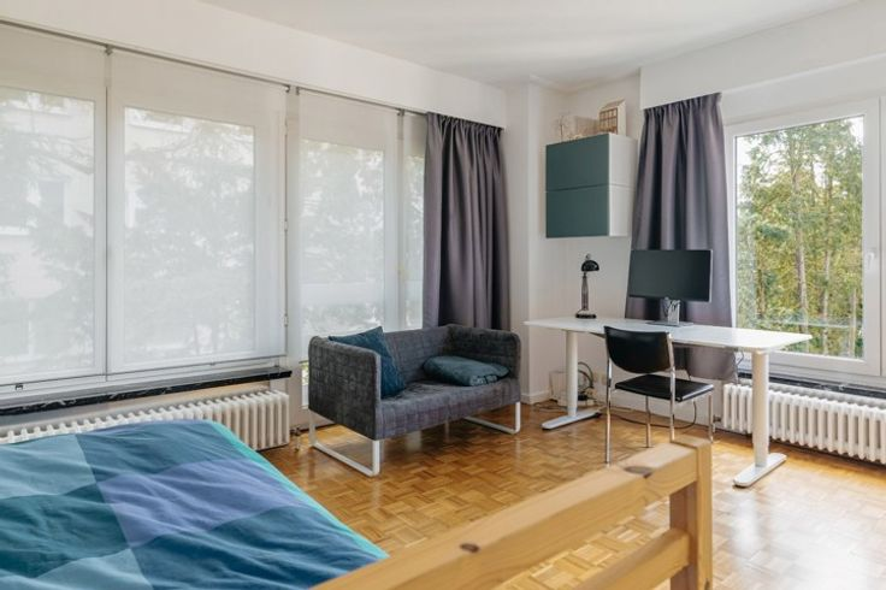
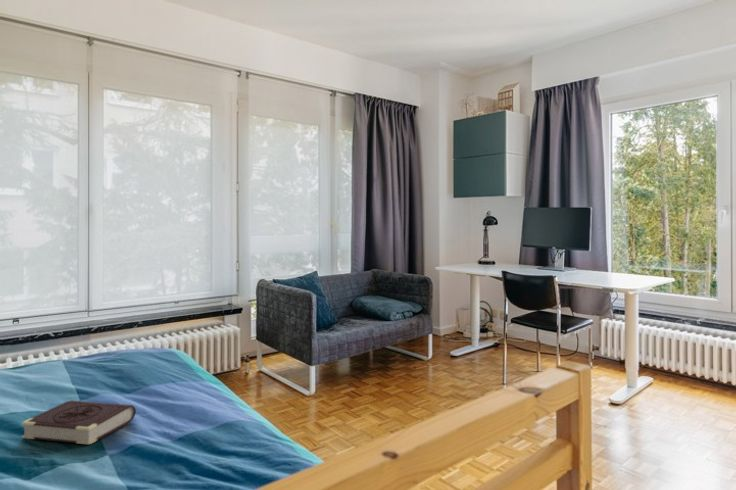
+ book (81, 419)
